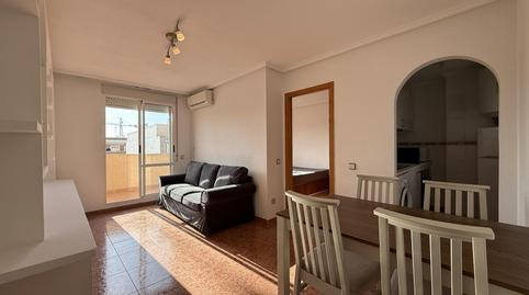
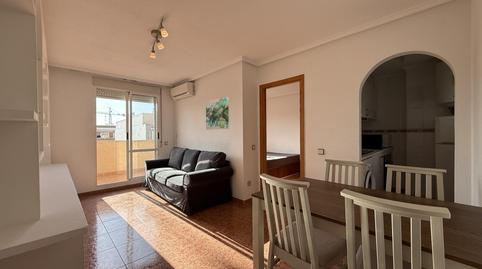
+ wall art (216, 114)
